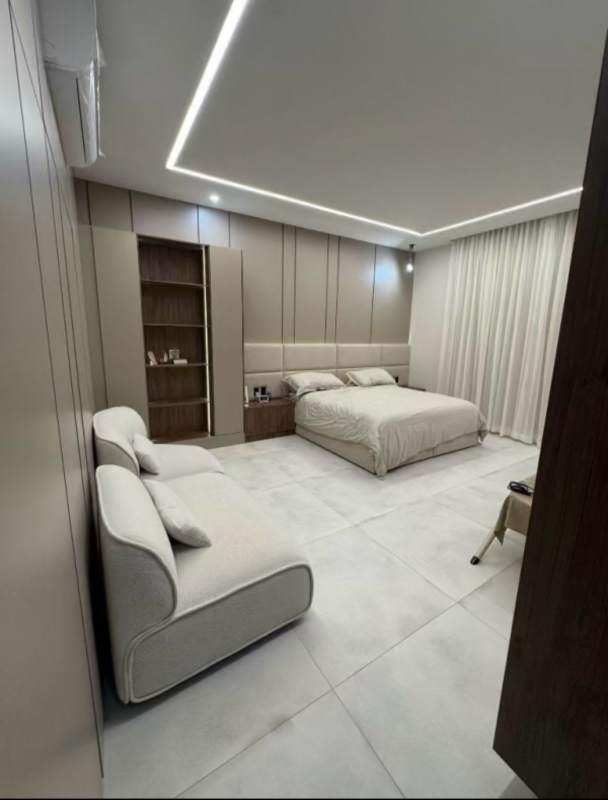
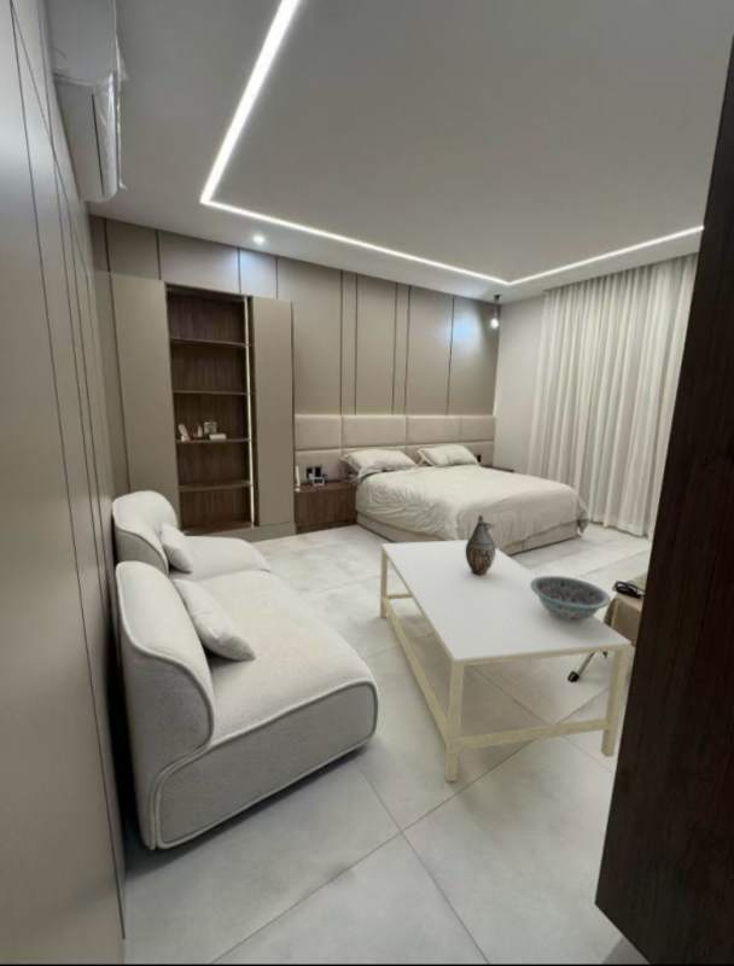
+ decorative bowl (567, 601)
+ coffee table (471, 625)
+ decorative vase (480, 543)
